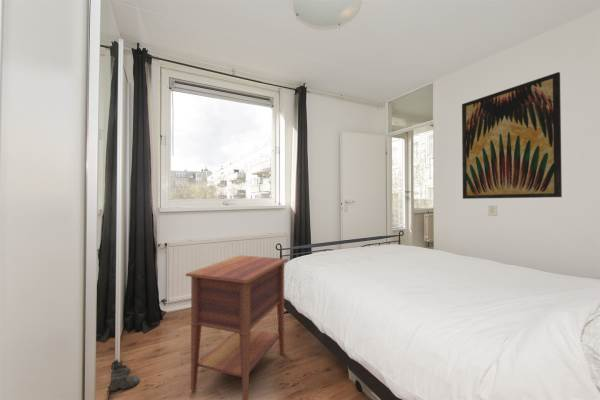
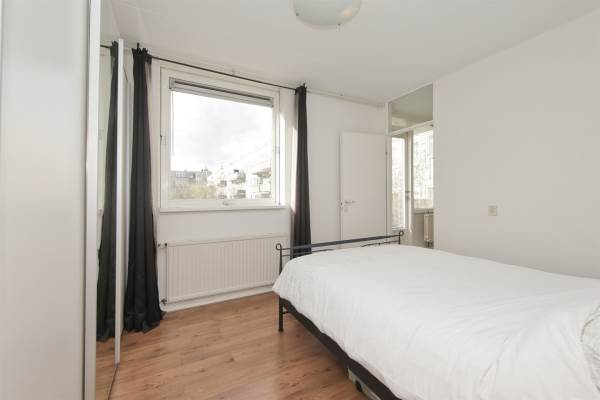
- wall art (504, 144)
- boots (123, 372)
- nightstand (242, 317)
